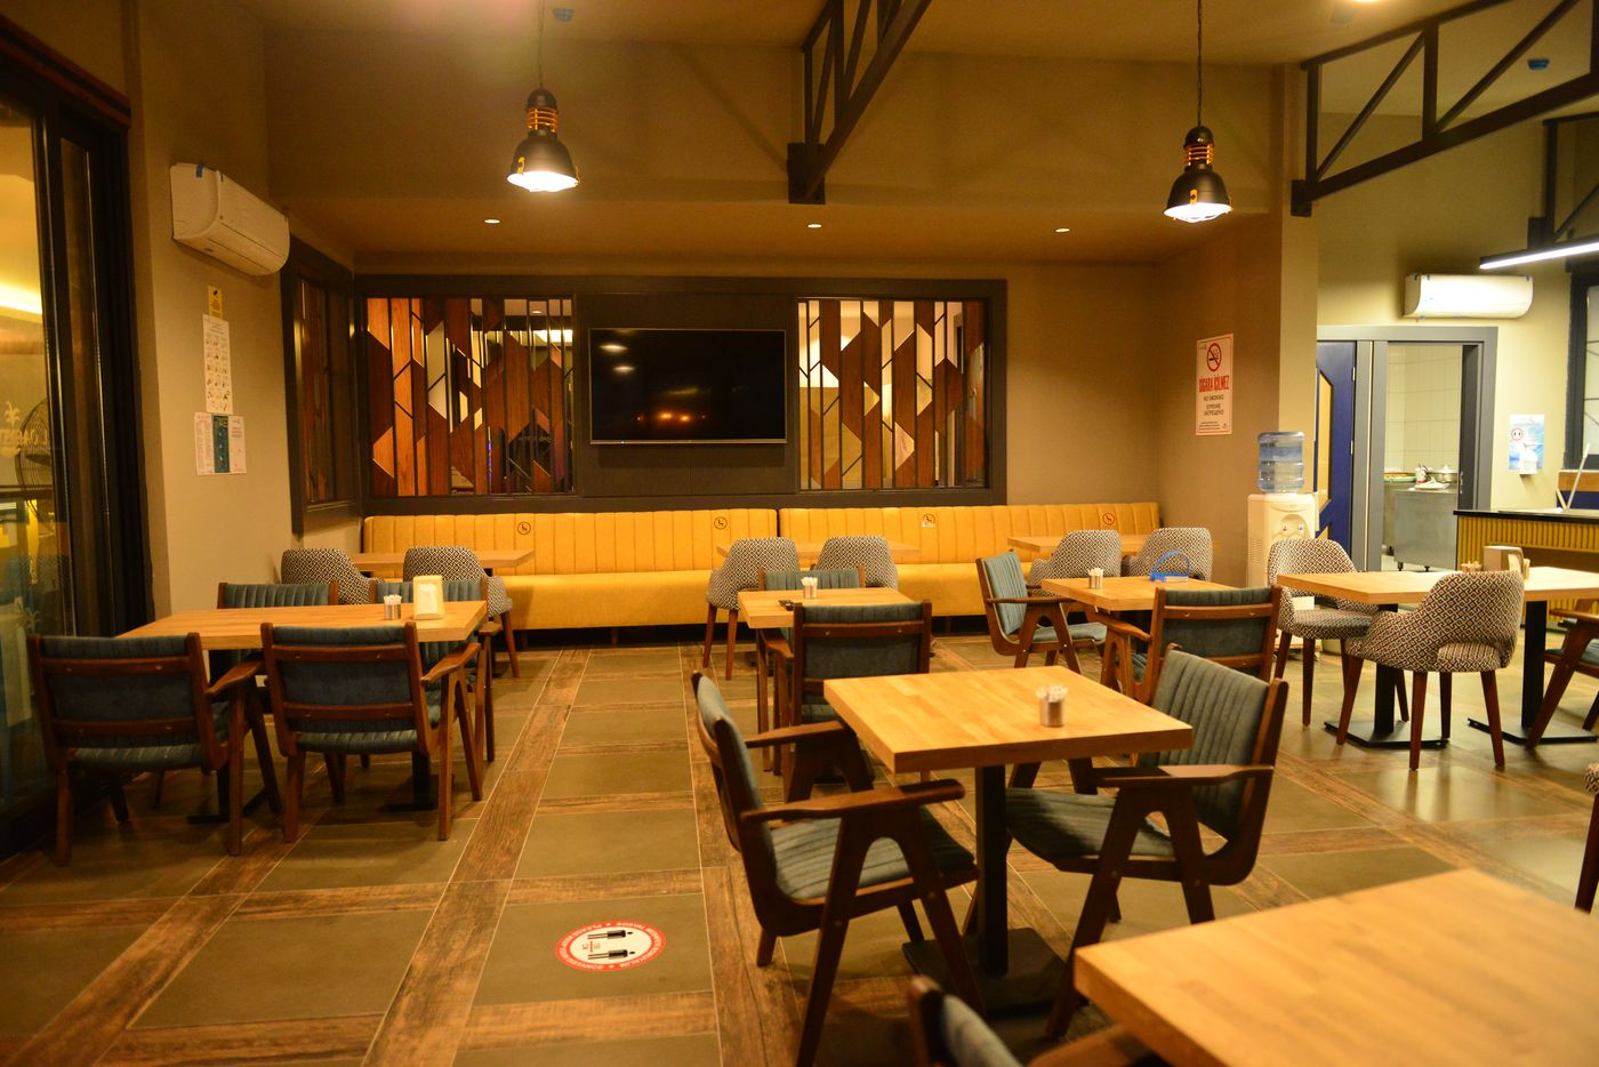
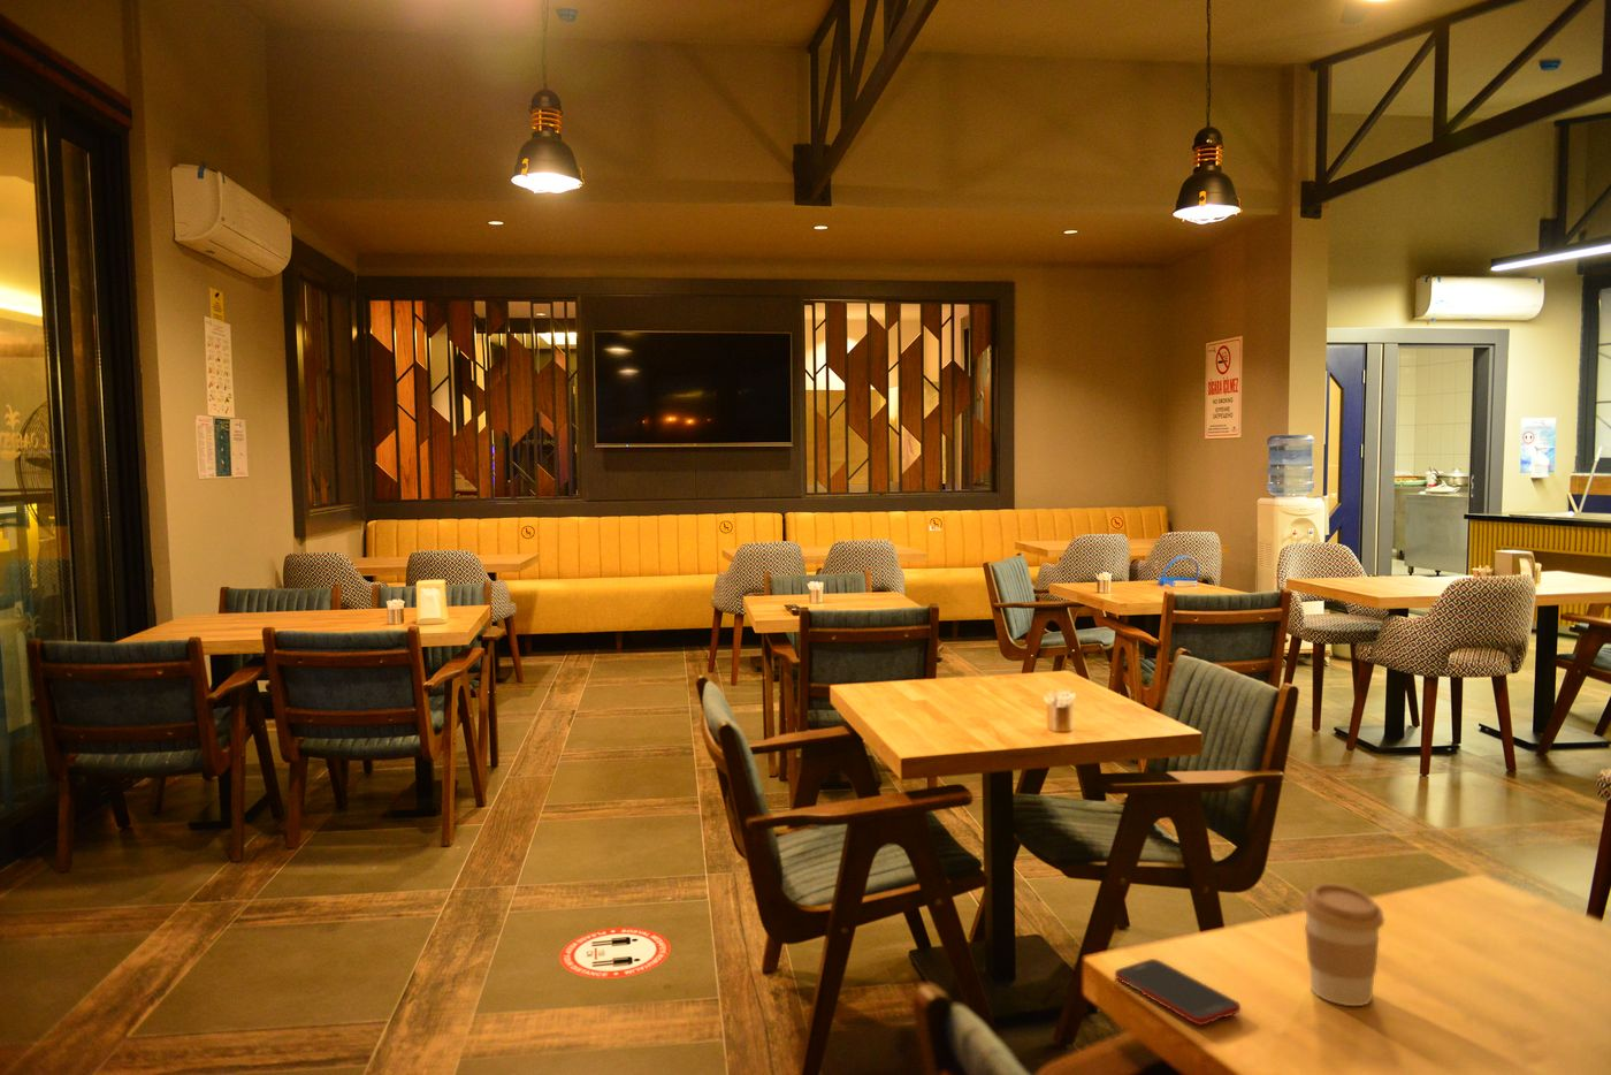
+ coffee cup (1342, 943)
+ cell phone (1174, 990)
